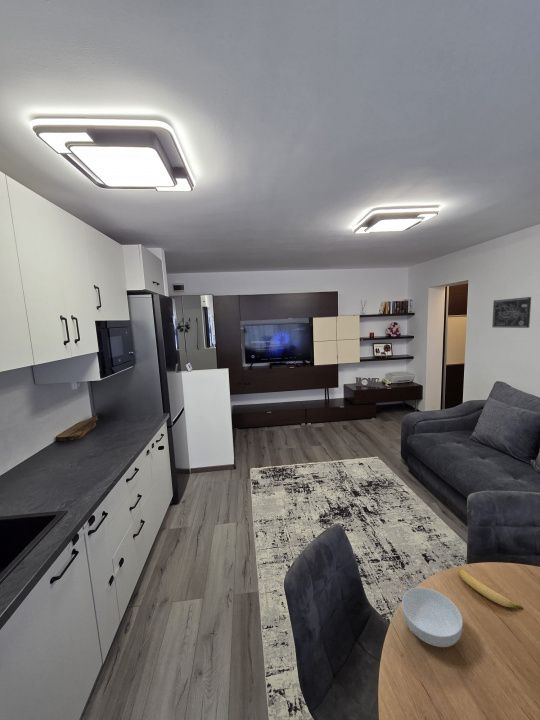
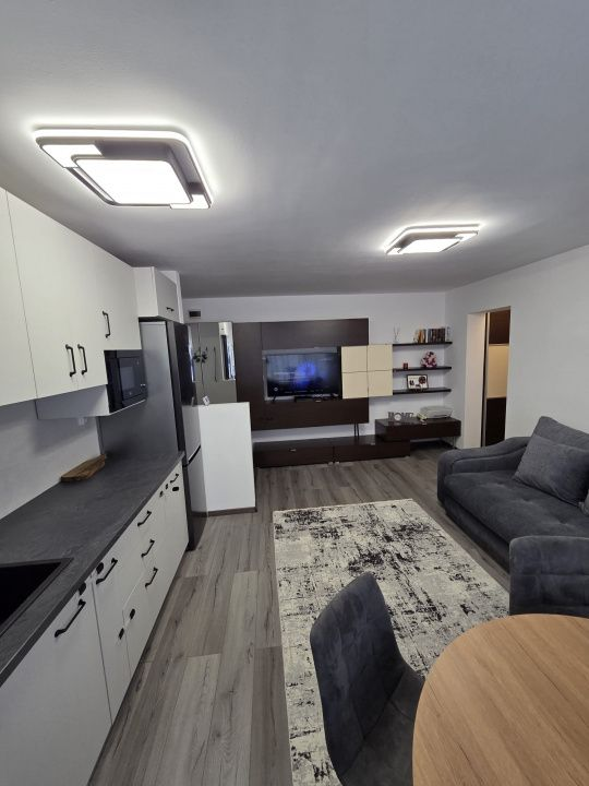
- wall art (510, 313)
- cereal bowl (430, 619)
- banana (485, 587)
